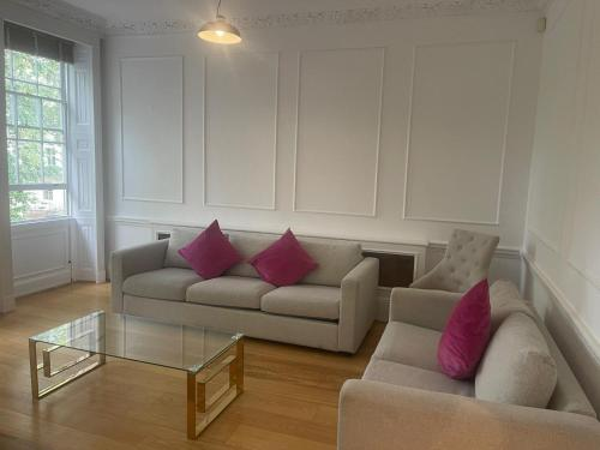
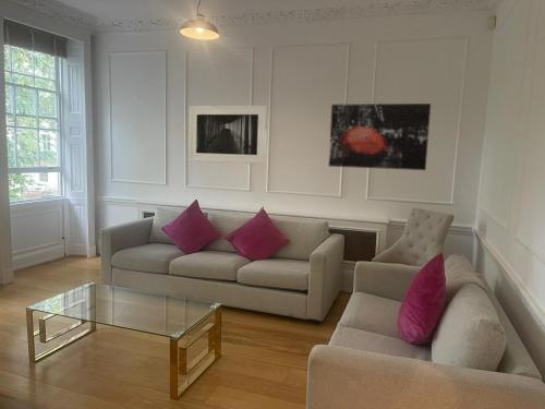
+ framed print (226, 134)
+ wall art (377, 136)
